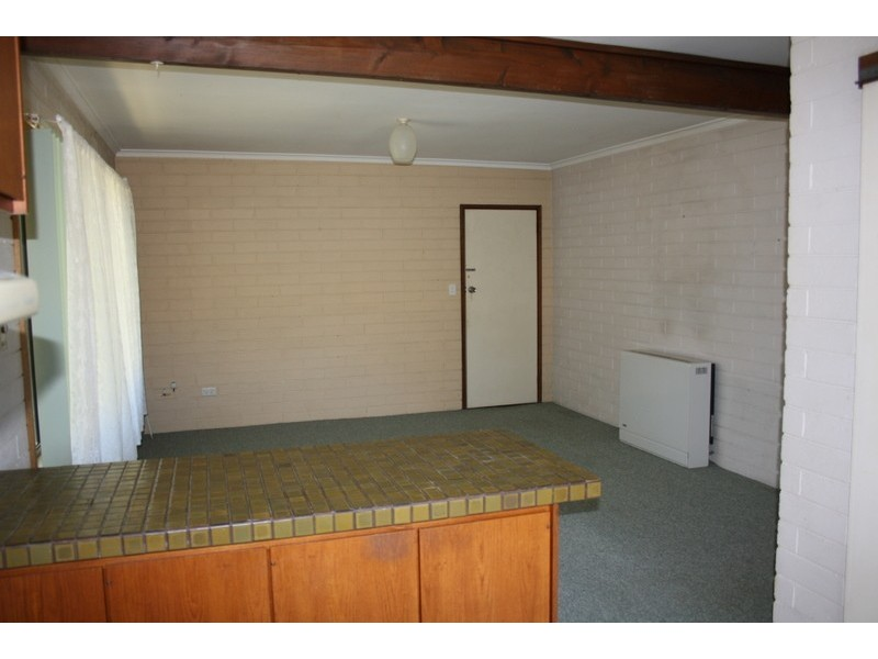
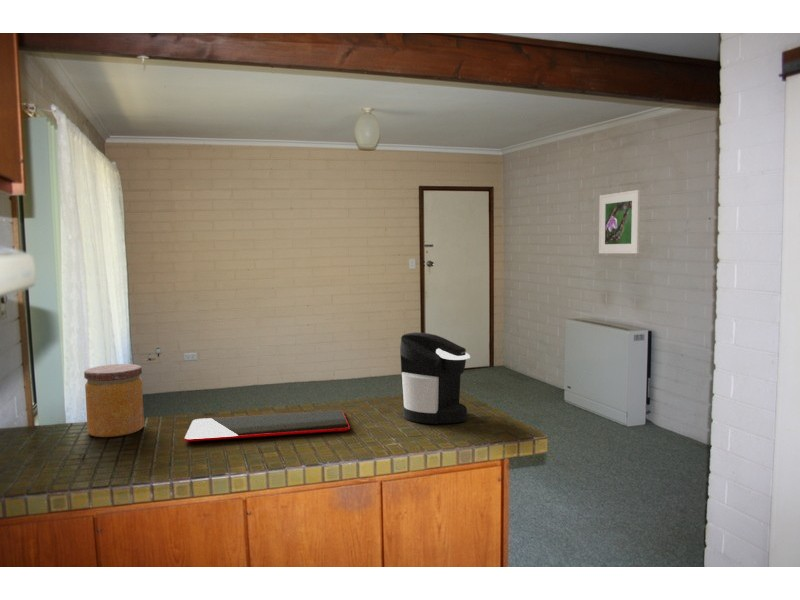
+ cutting board (269, 425)
+ coffee maker (436, 375)
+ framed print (618, 223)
+ jar (114, 399)
